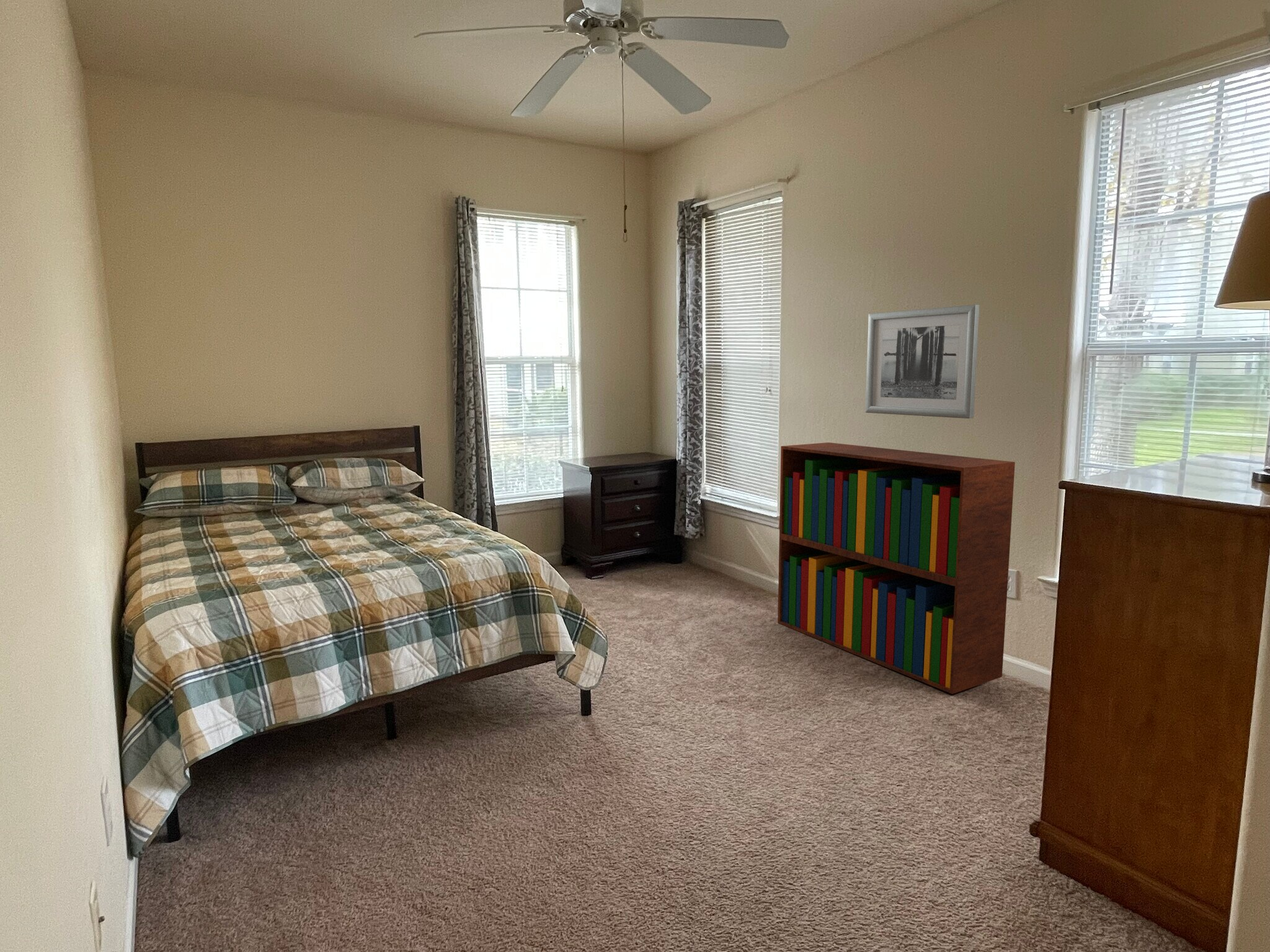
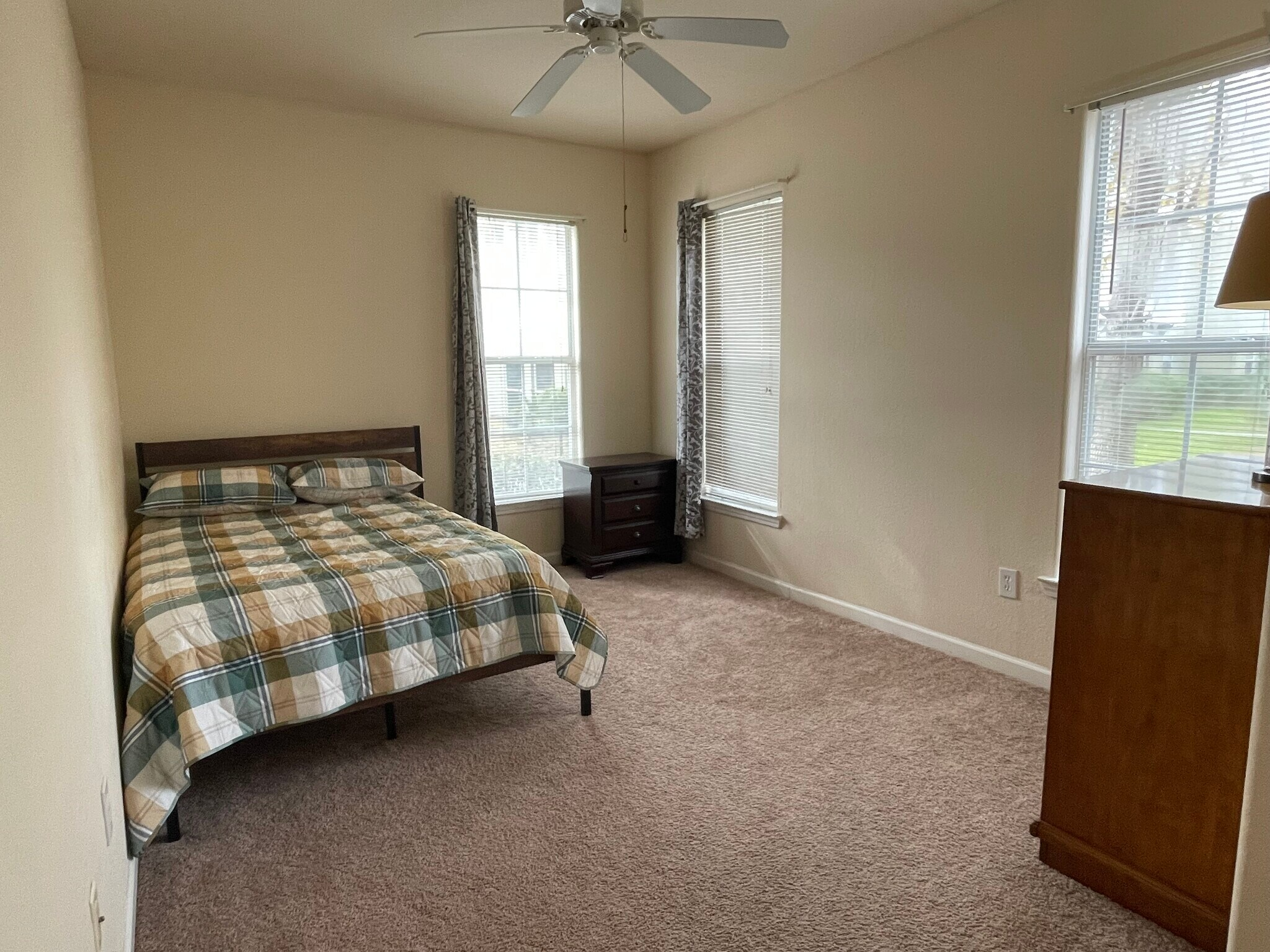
- bookshelf (882, 552)
- wall art (918, 363)
